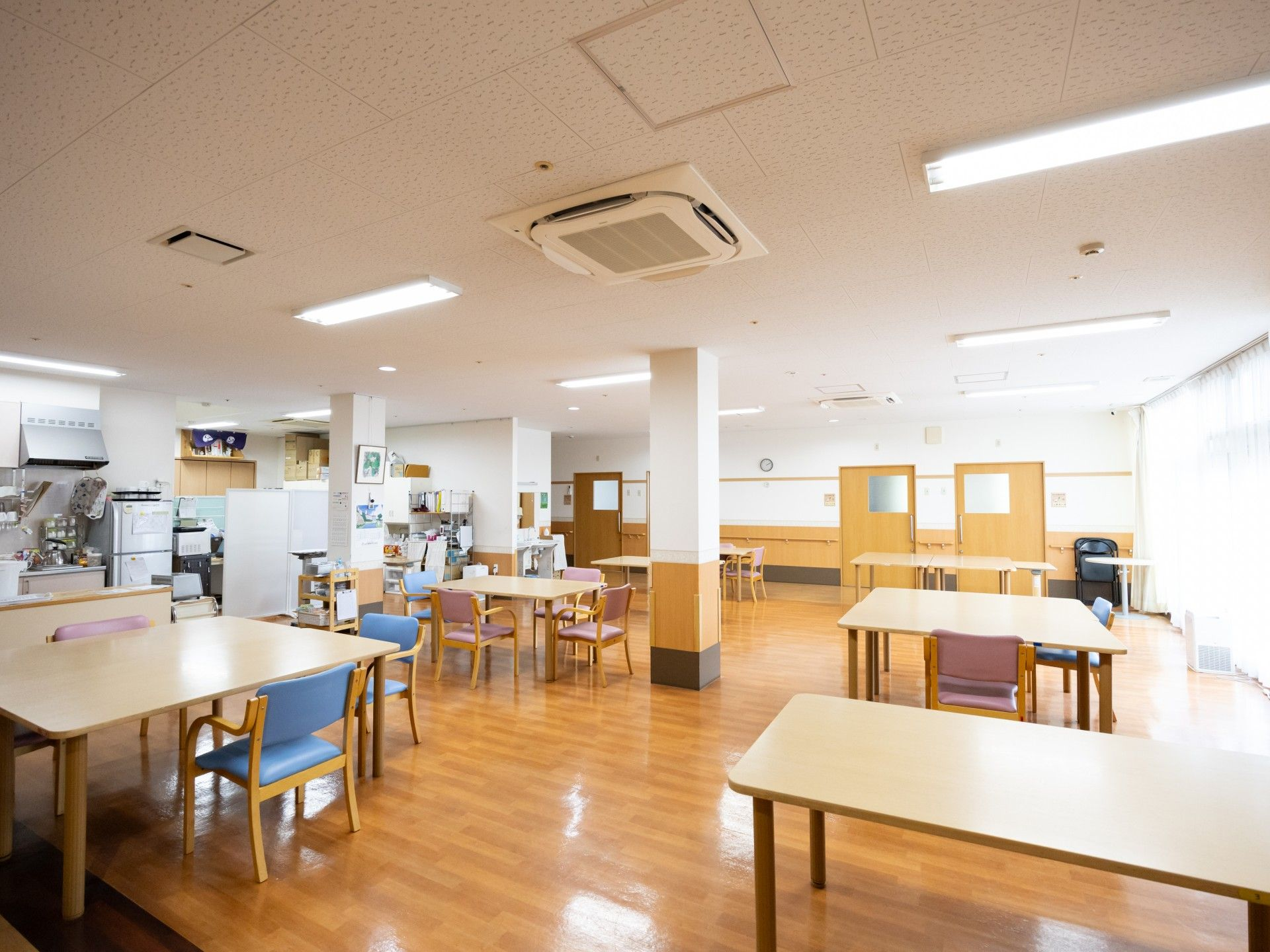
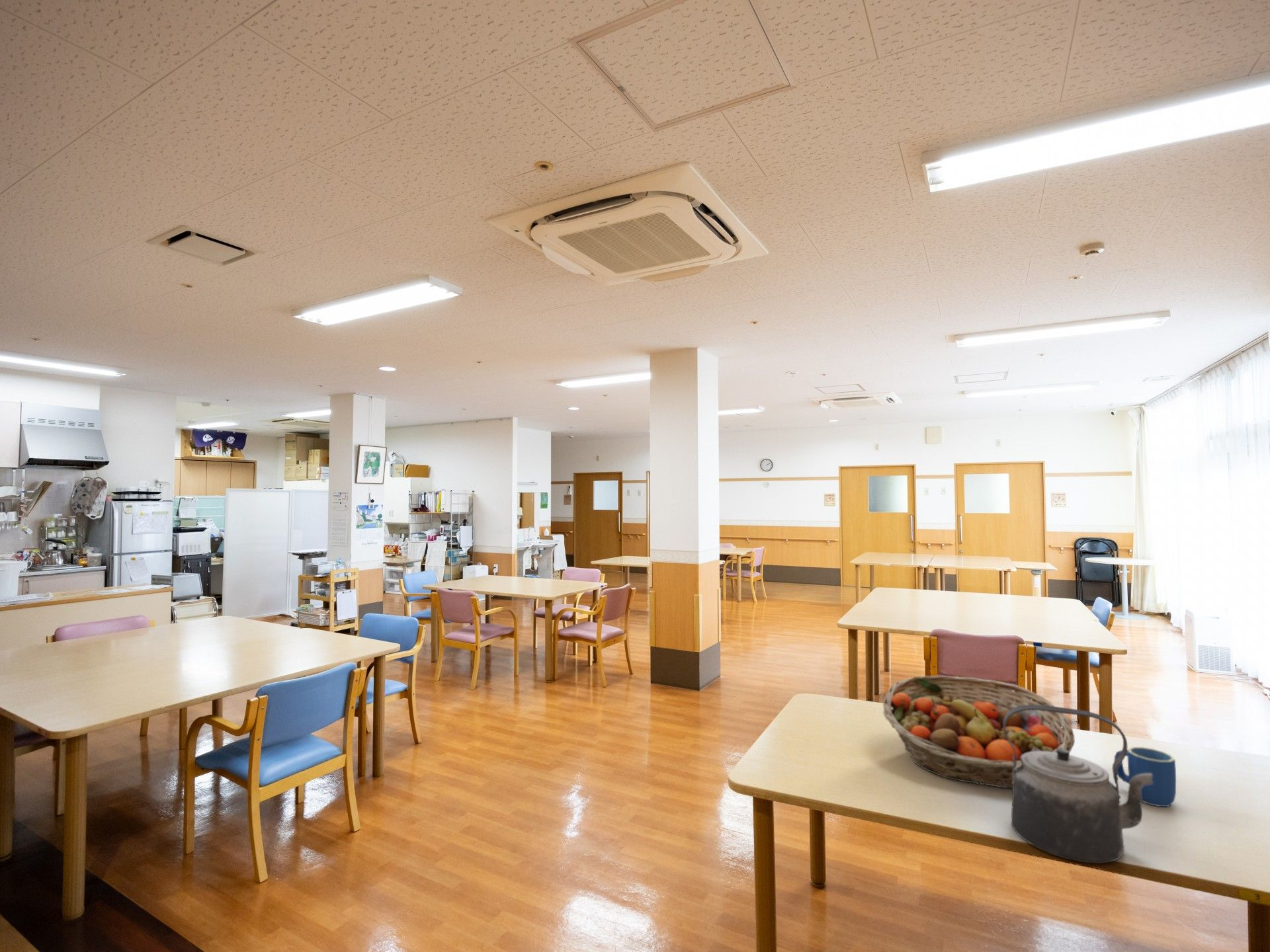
+ kettle (1075, 775)
+ mug (1146, 773)
+ fruit basket (972, 728)
